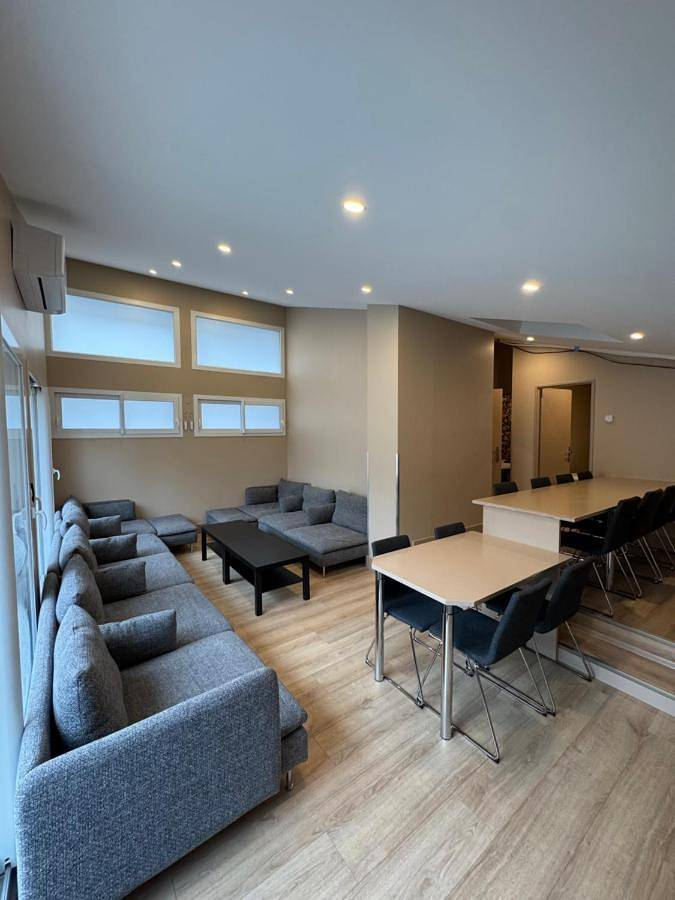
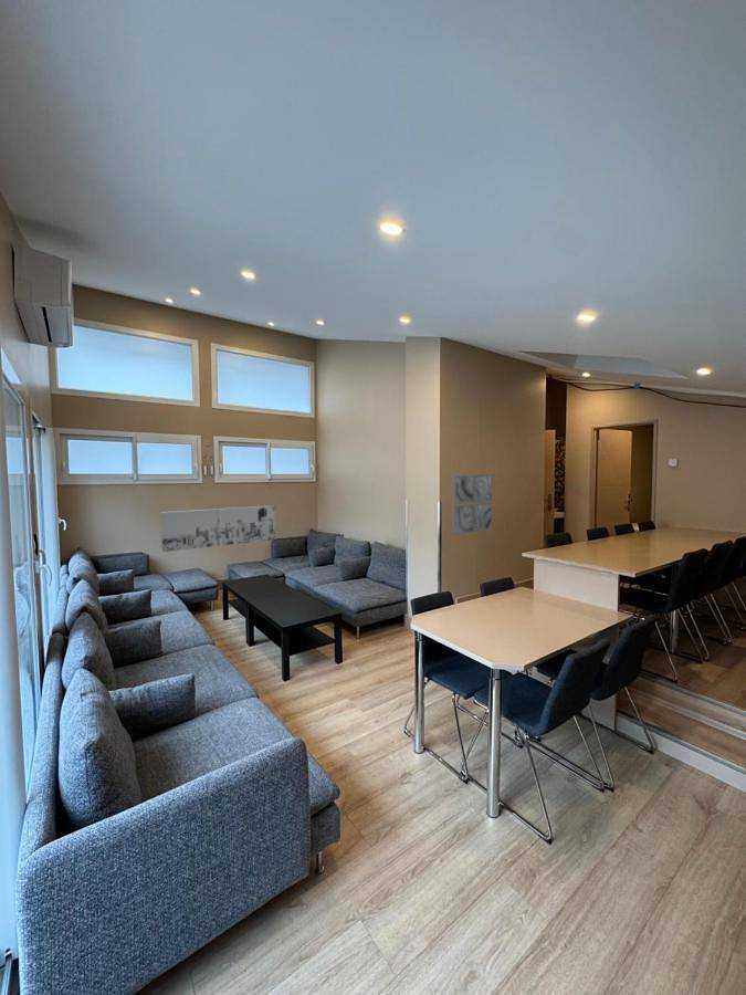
+ wall art (473, 504)
+ wall art (222, 526)
